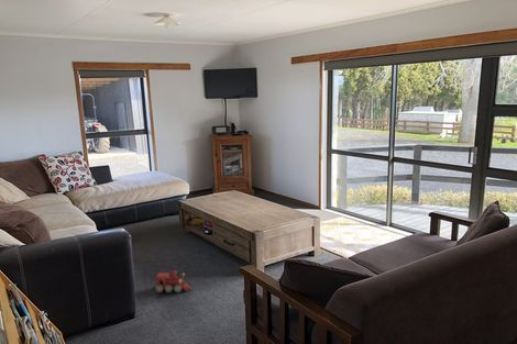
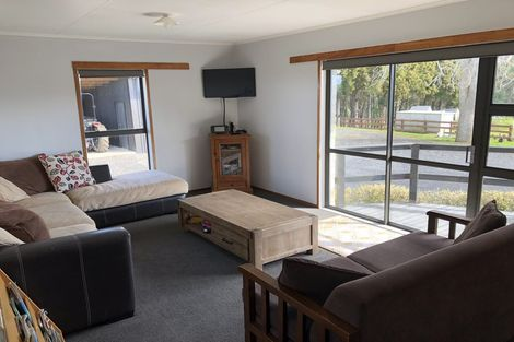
- toy train (173, 279)
